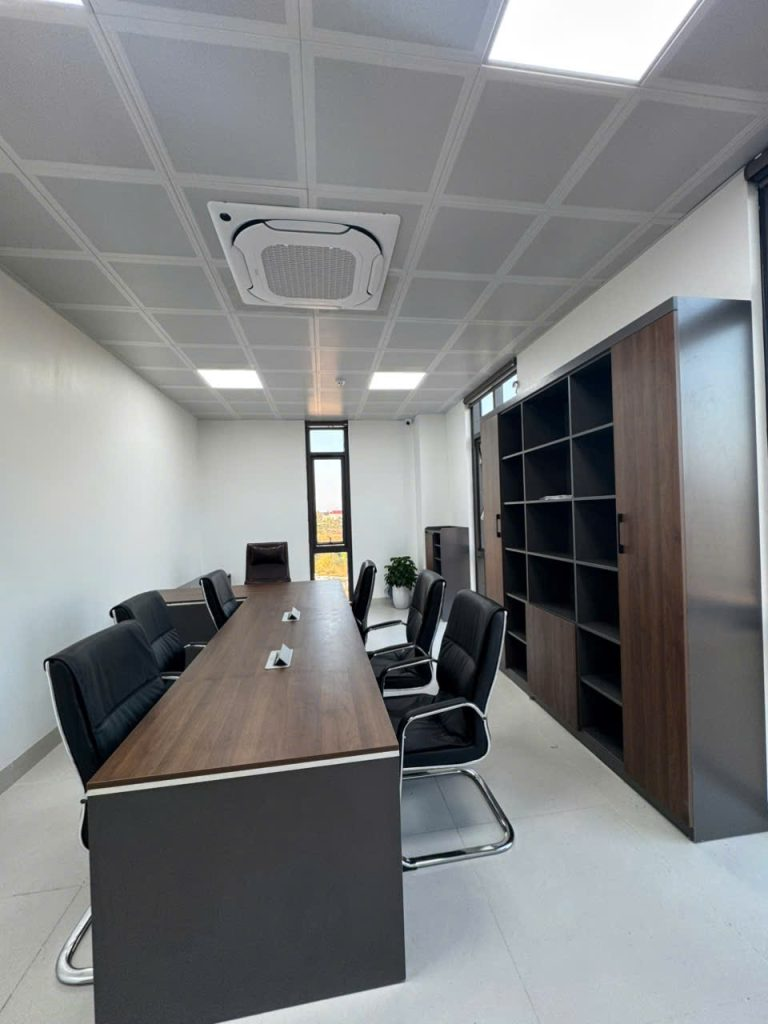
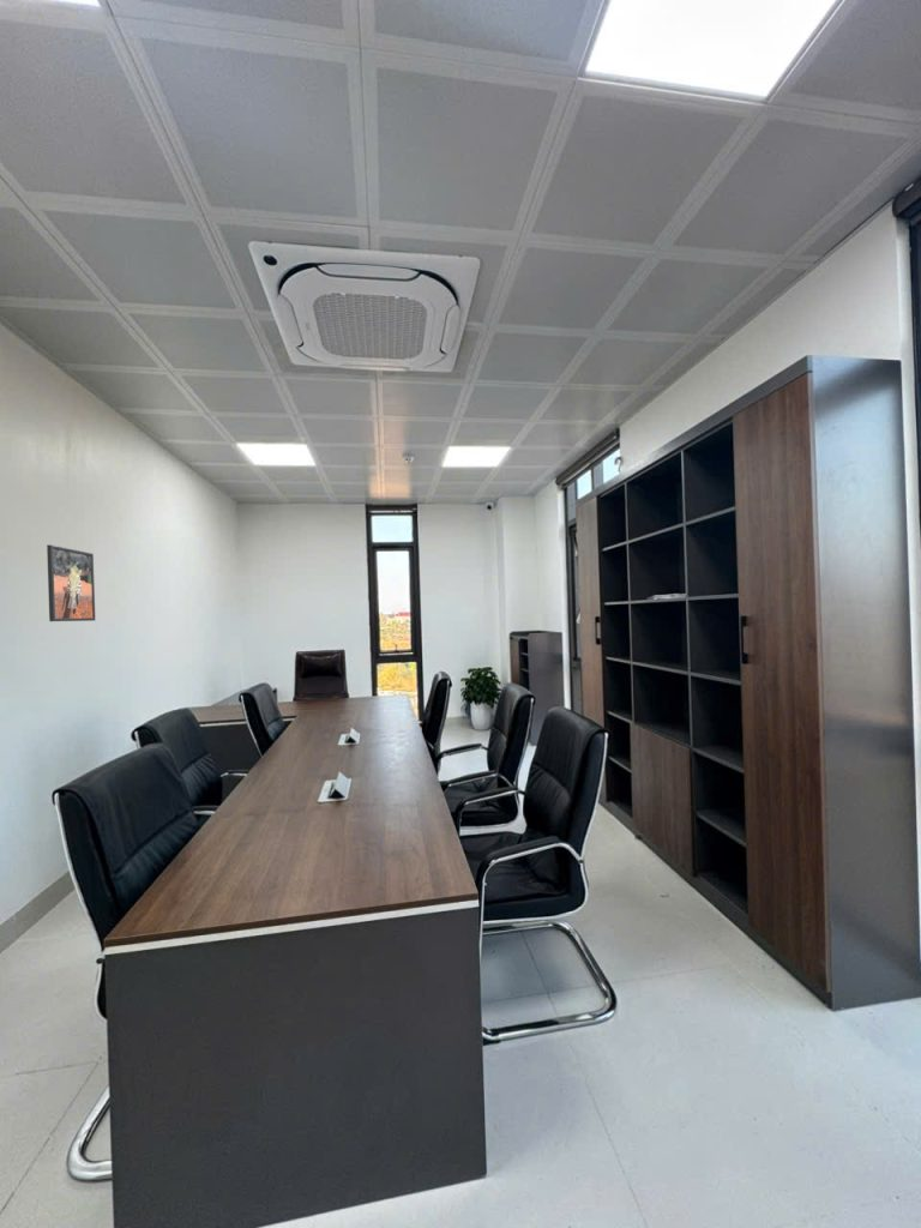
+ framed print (72, 585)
